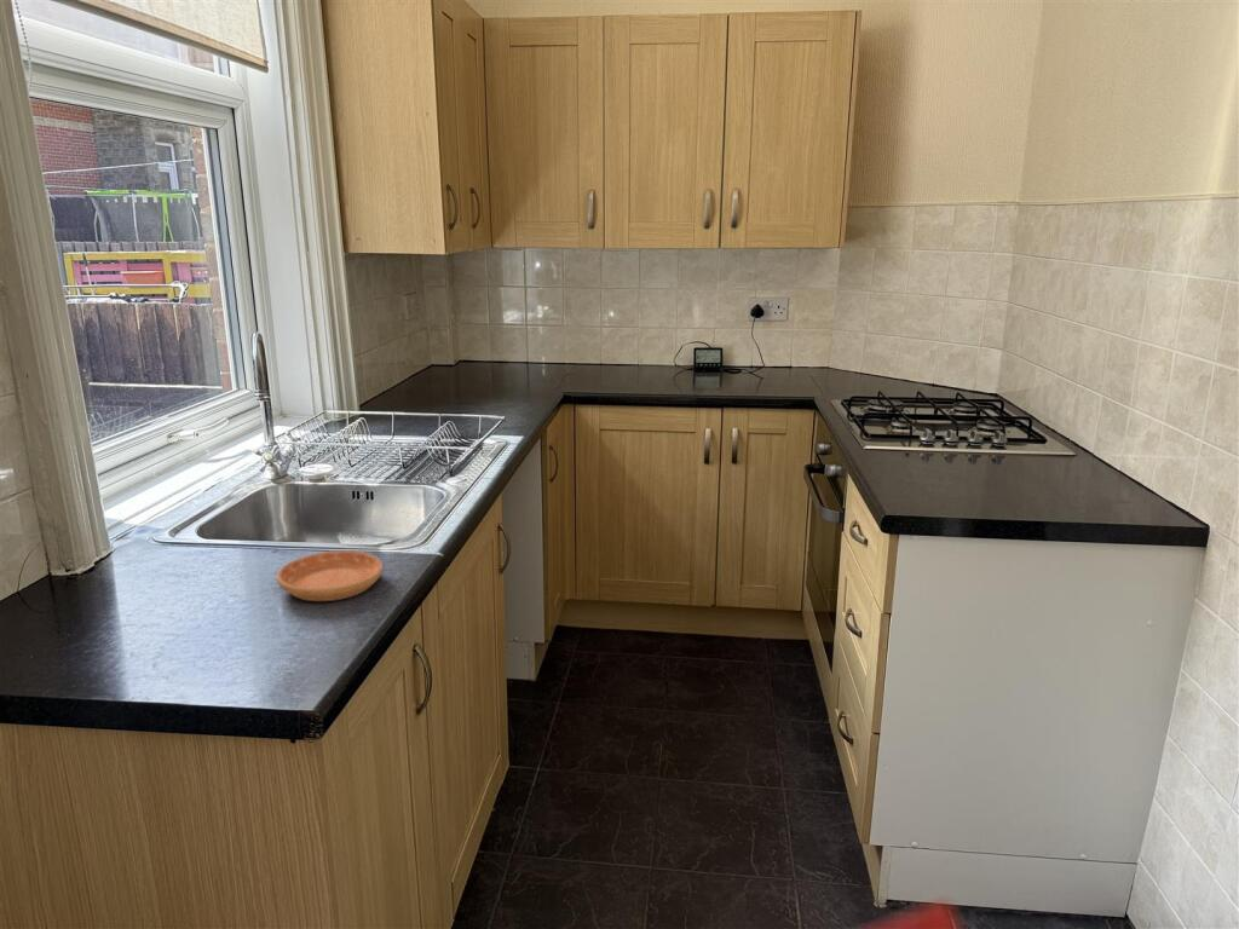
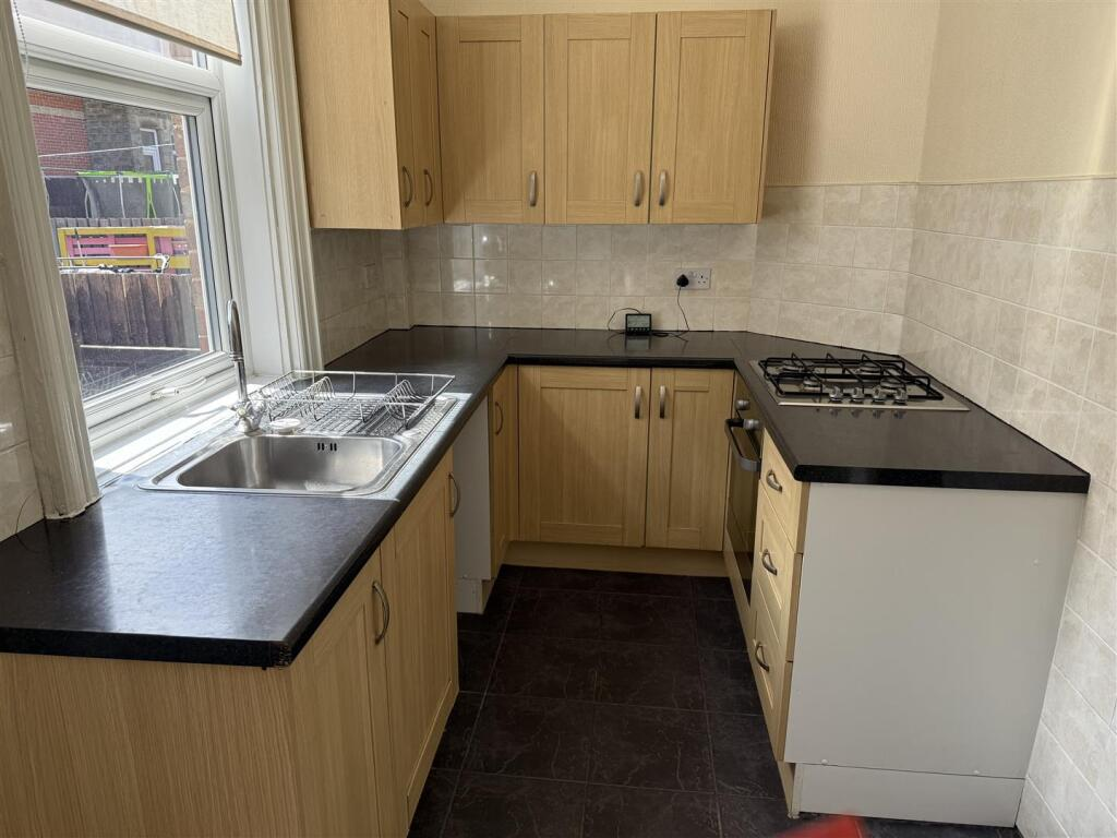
- saucer (330, 576)
